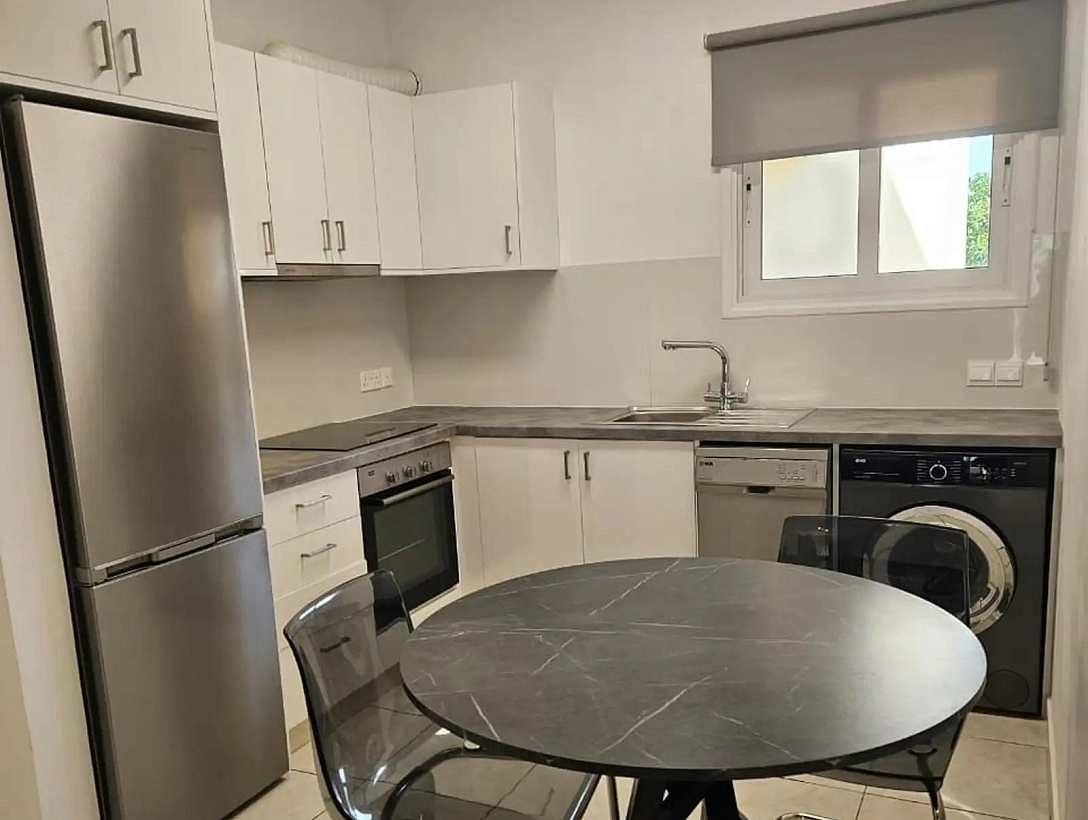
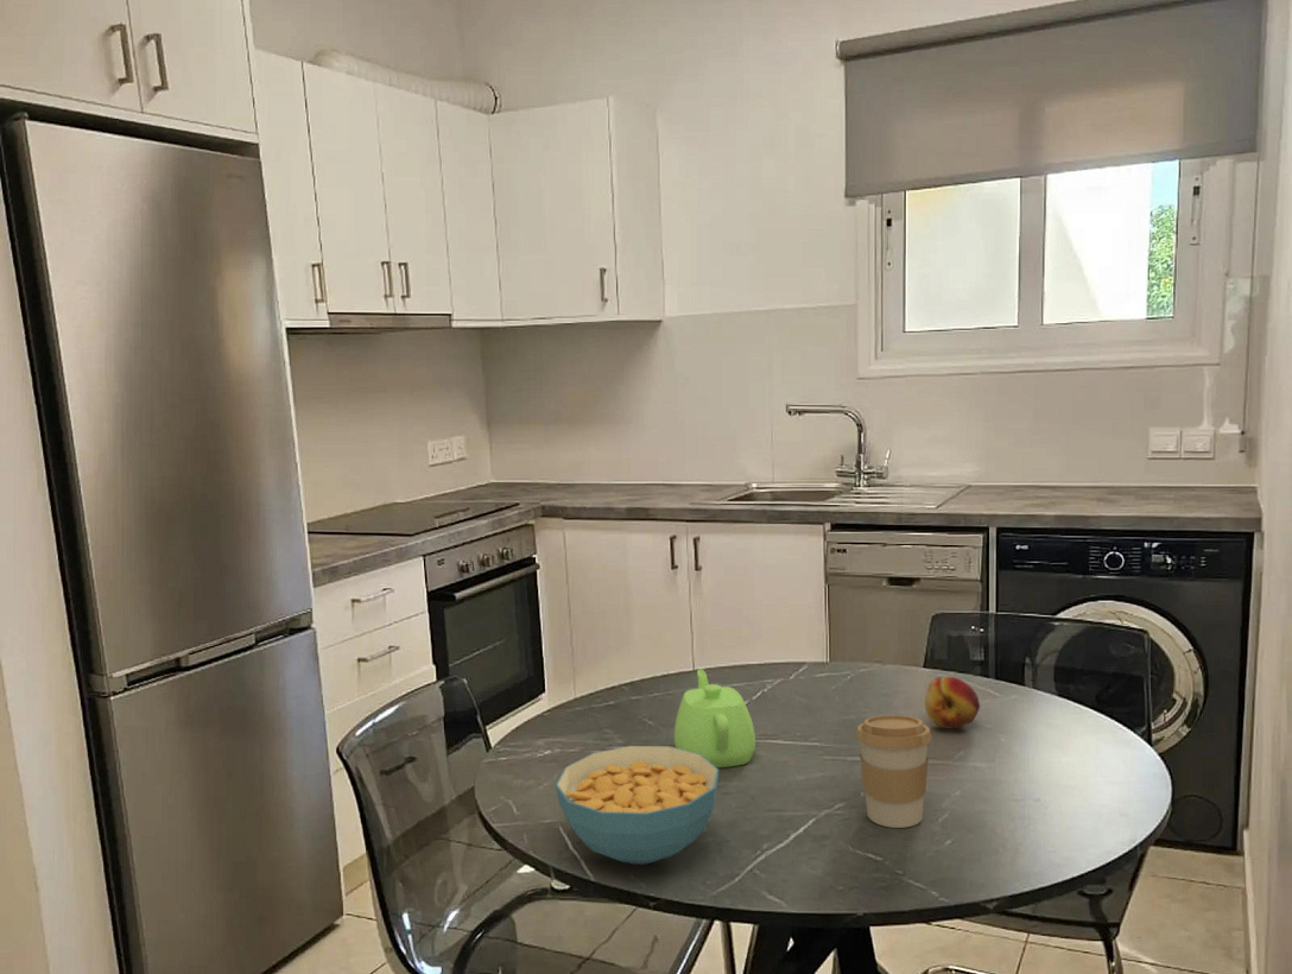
+ cereal bowl (639, 815)
+ coffee cup (893, 766)
+ fruit (951, 701)
+ teapot (712, 717)
